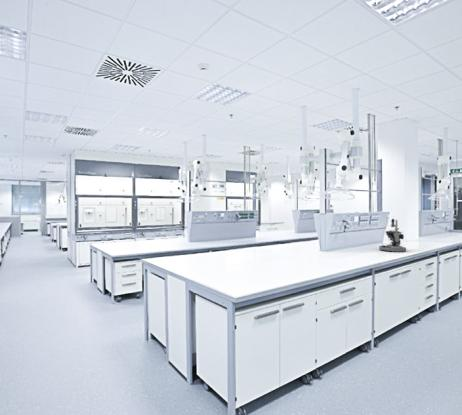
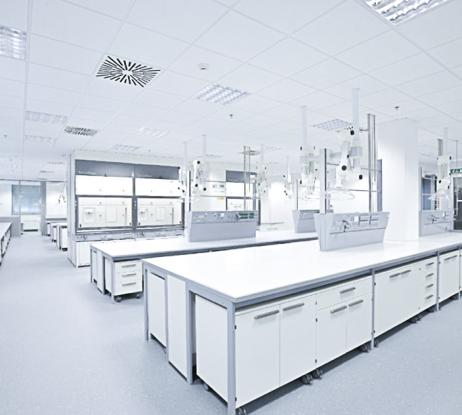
- microscope (392, 234)
